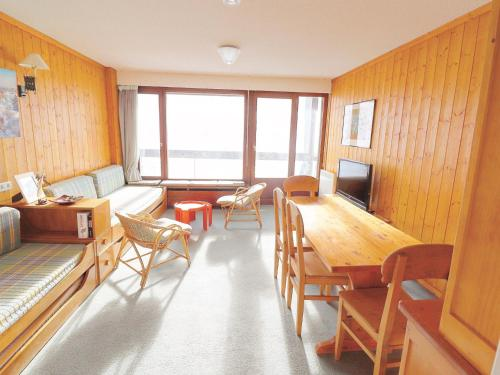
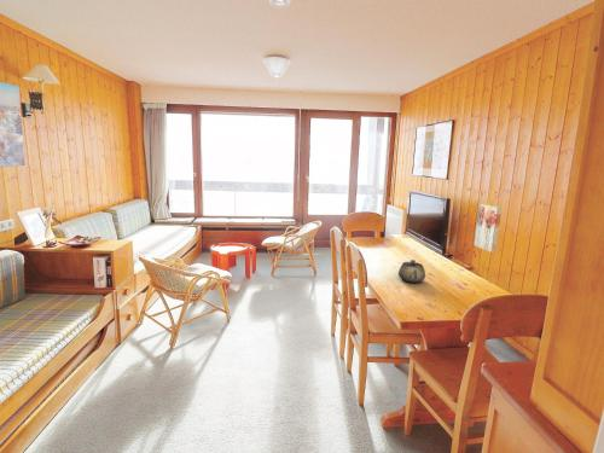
+ wall art (487, 227)
+ teapot (412, 271)
